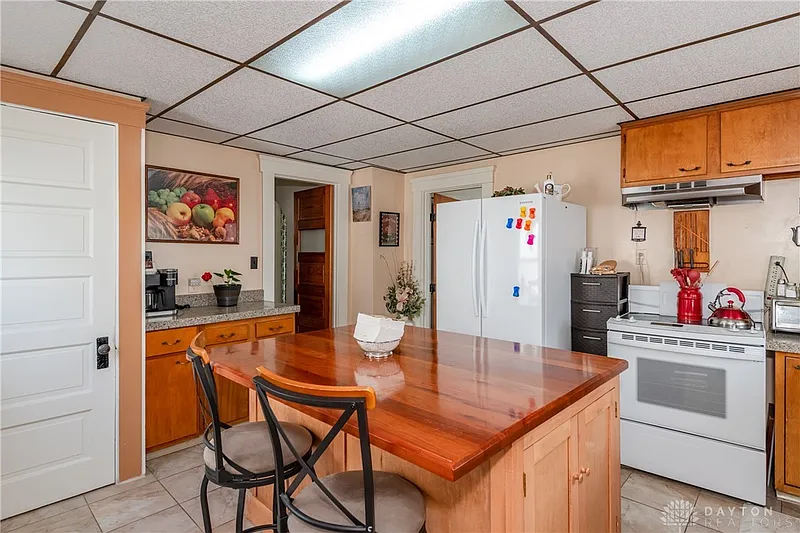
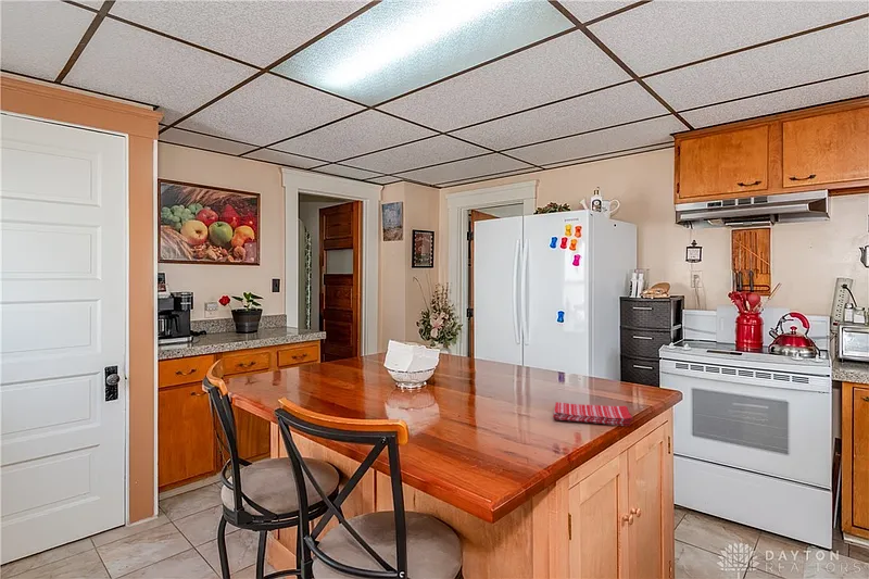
+ dish towel (591, 412)
